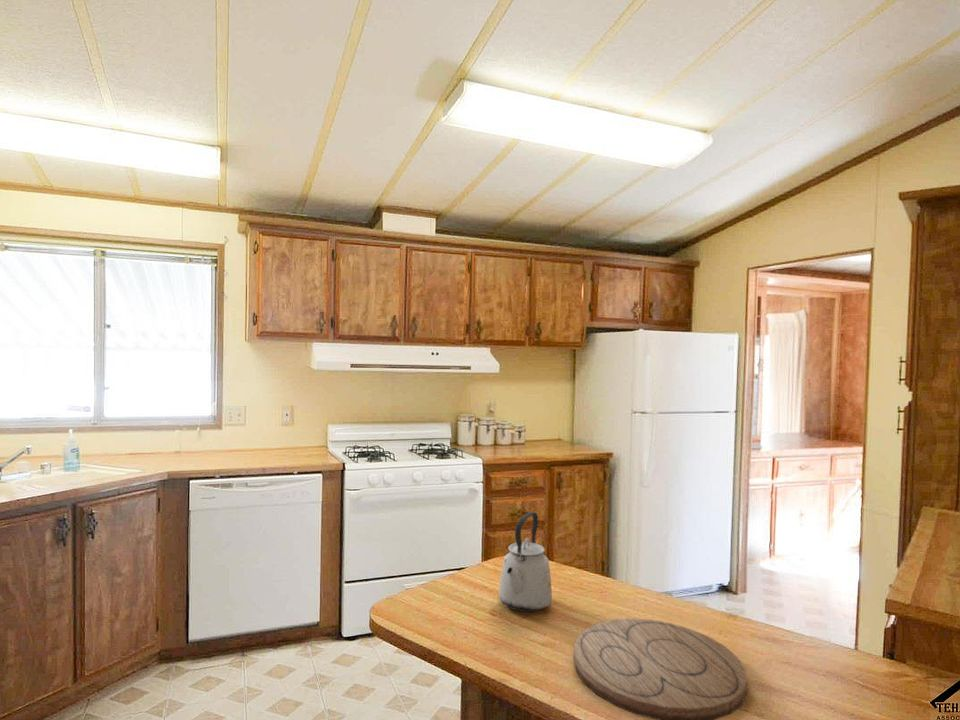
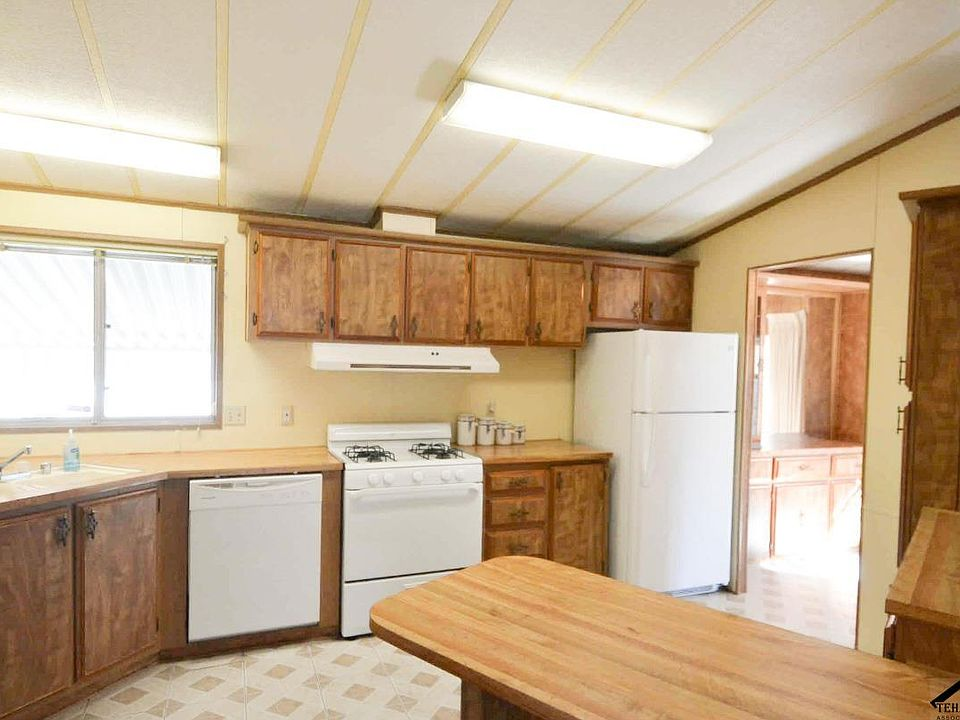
- cutting board (656, 663)
- kettle (522, 562)
